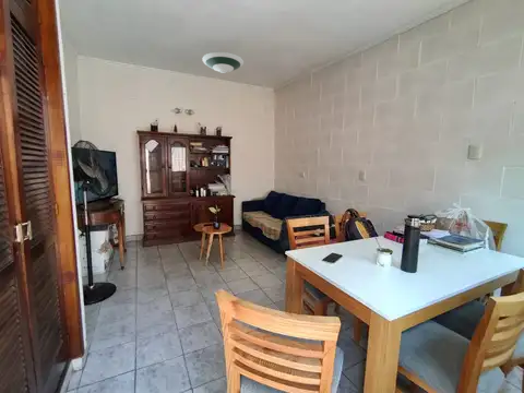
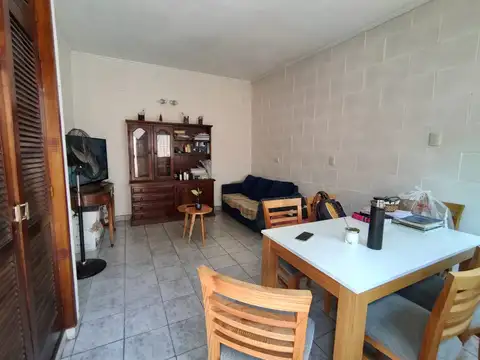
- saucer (223, 66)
